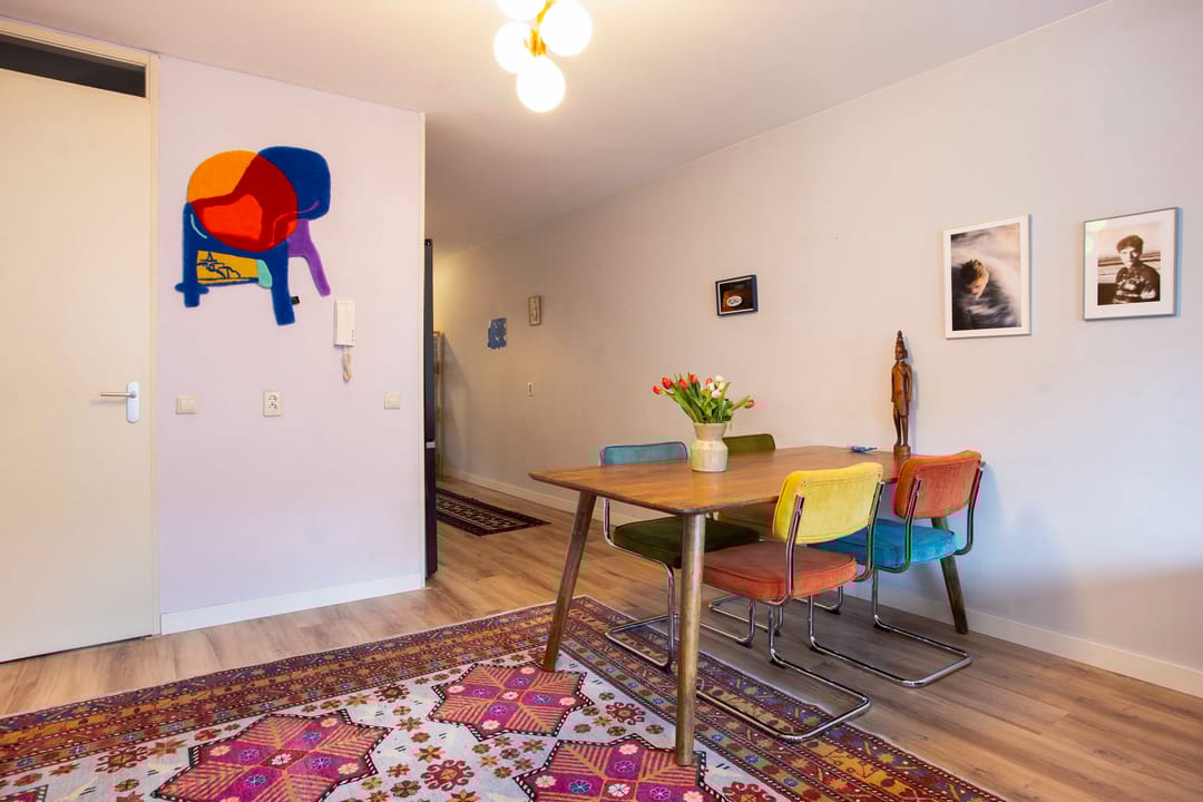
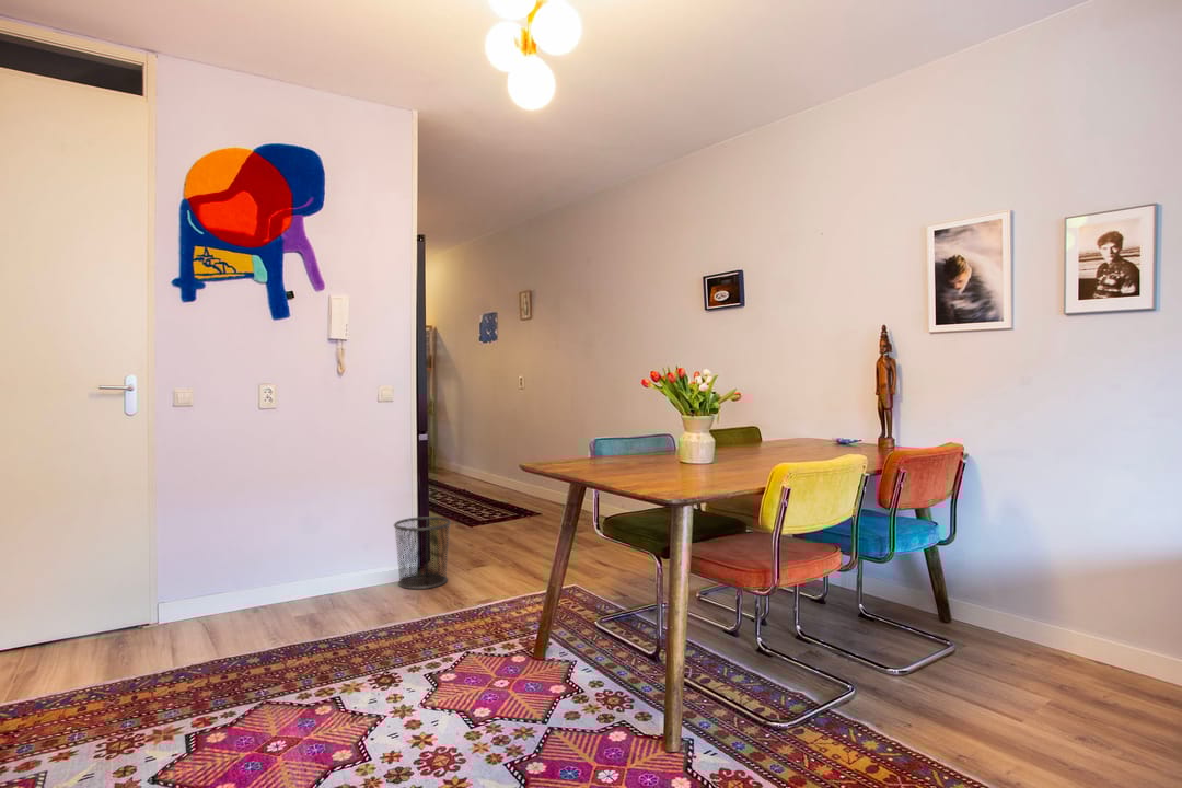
+ waste bin (422, 552)
